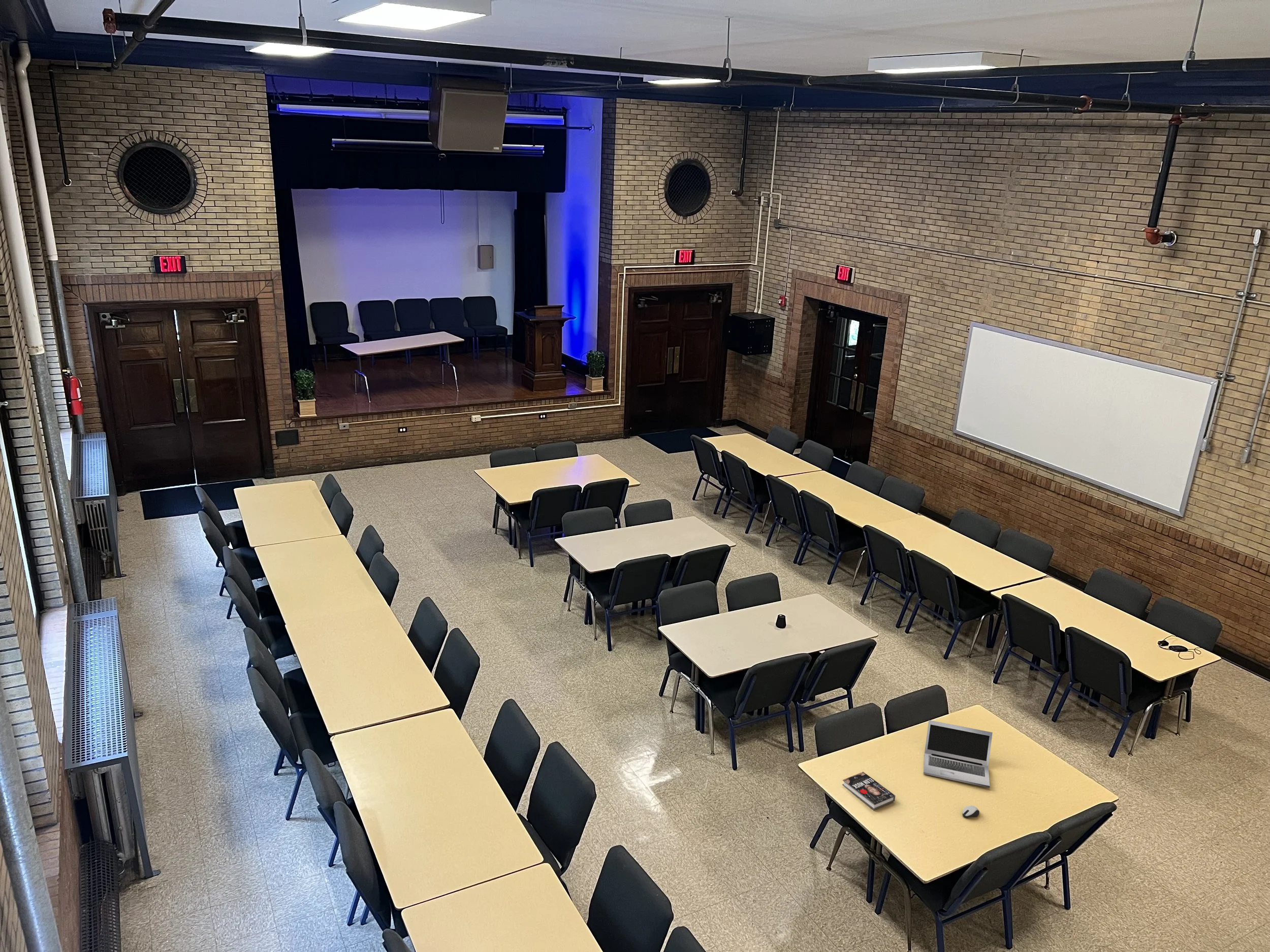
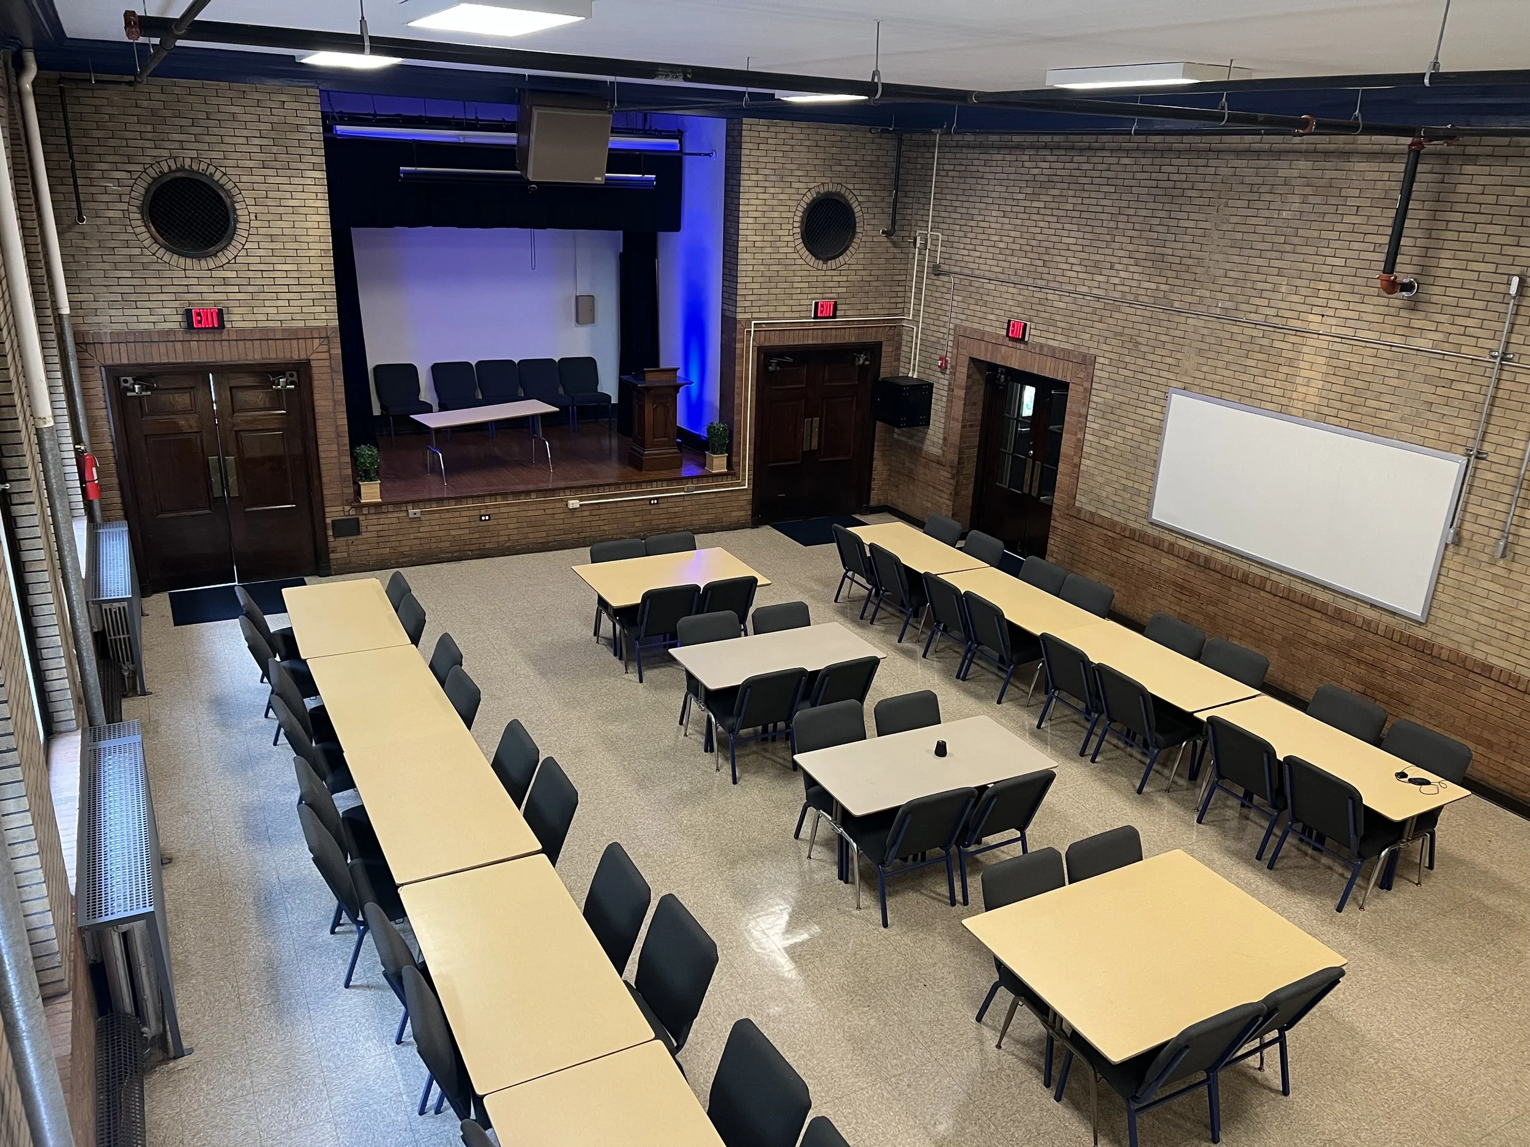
- computer mouse (971, 811)
- book (868, 790)
- laptop (958, 753)
